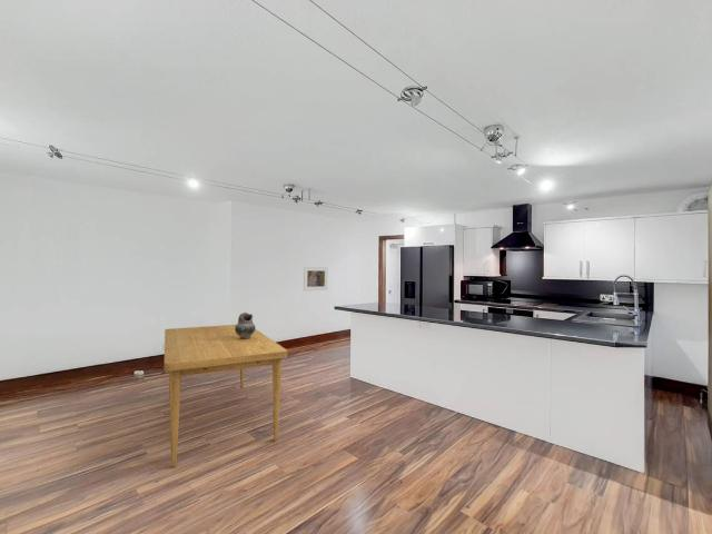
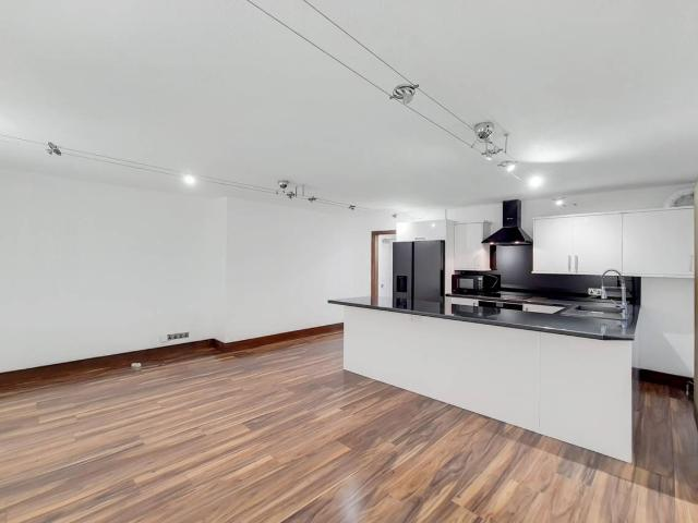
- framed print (316, 278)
- dining table (215, 372)
- ceramic jug (245, 325)
